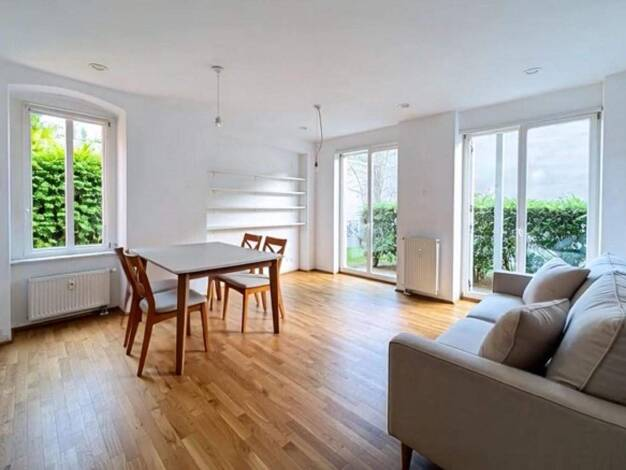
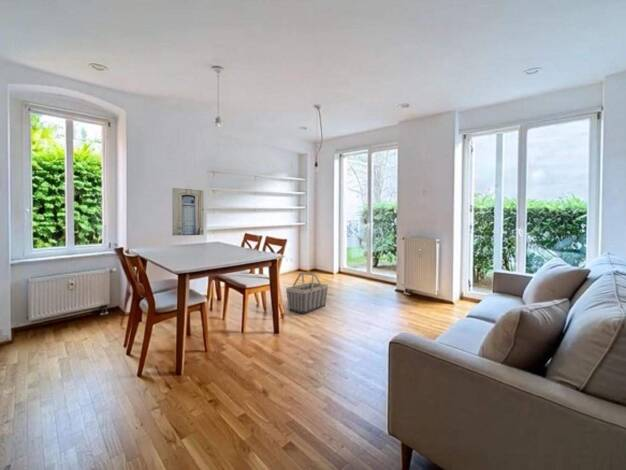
+ wall art (188, 212)
+ basket (307, 290)
